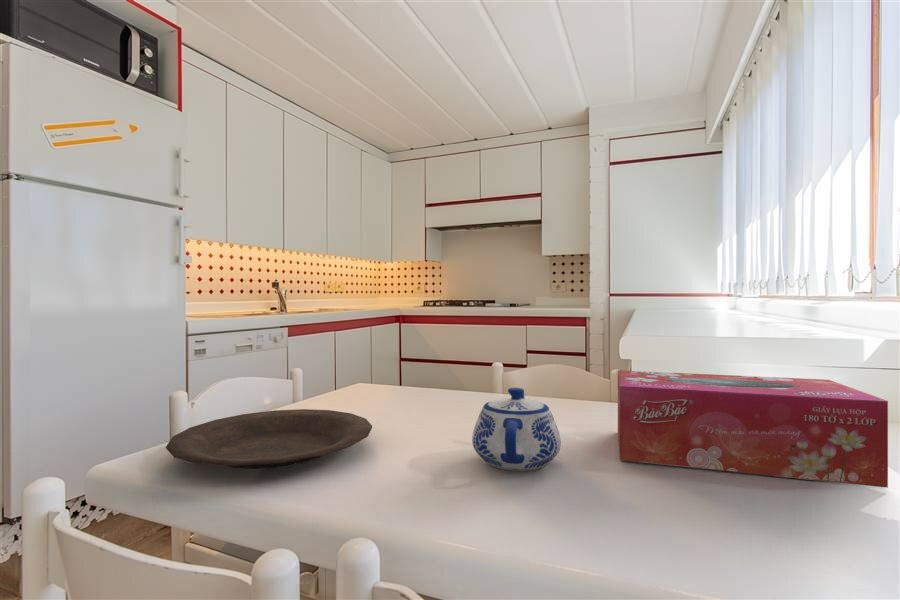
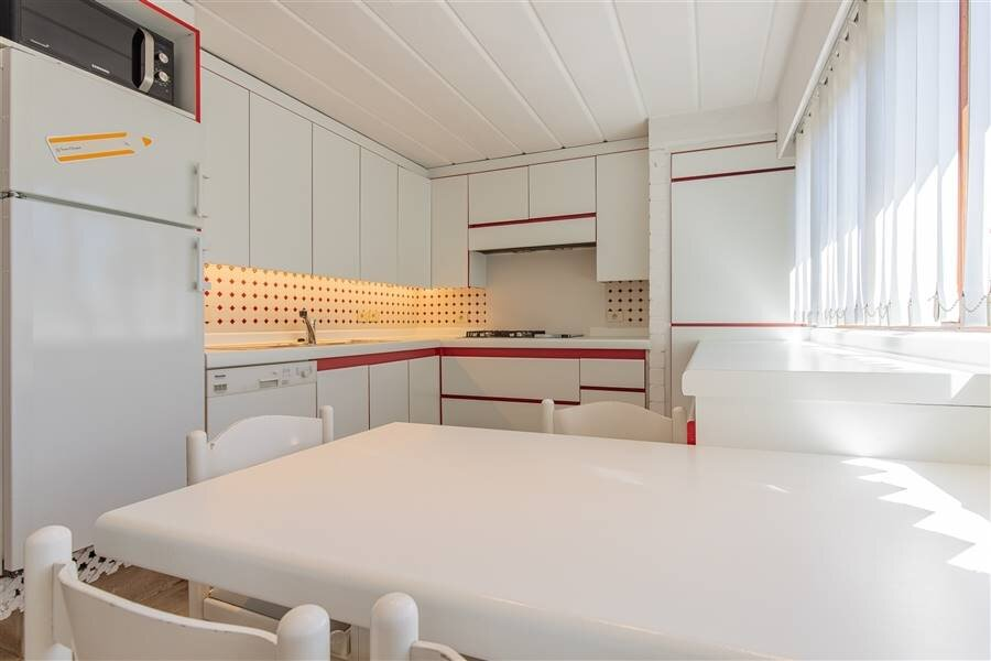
- plate (276, 439)
- teapot (516, 422)
- tissue box (728, 418)
